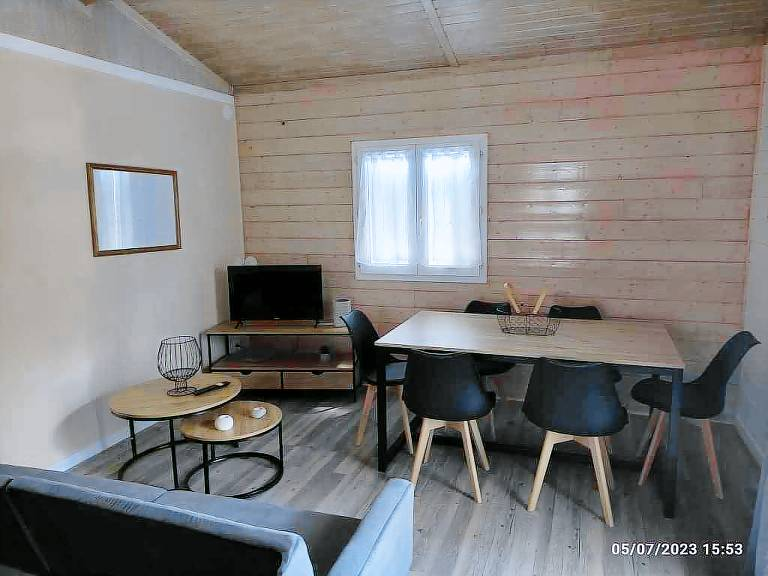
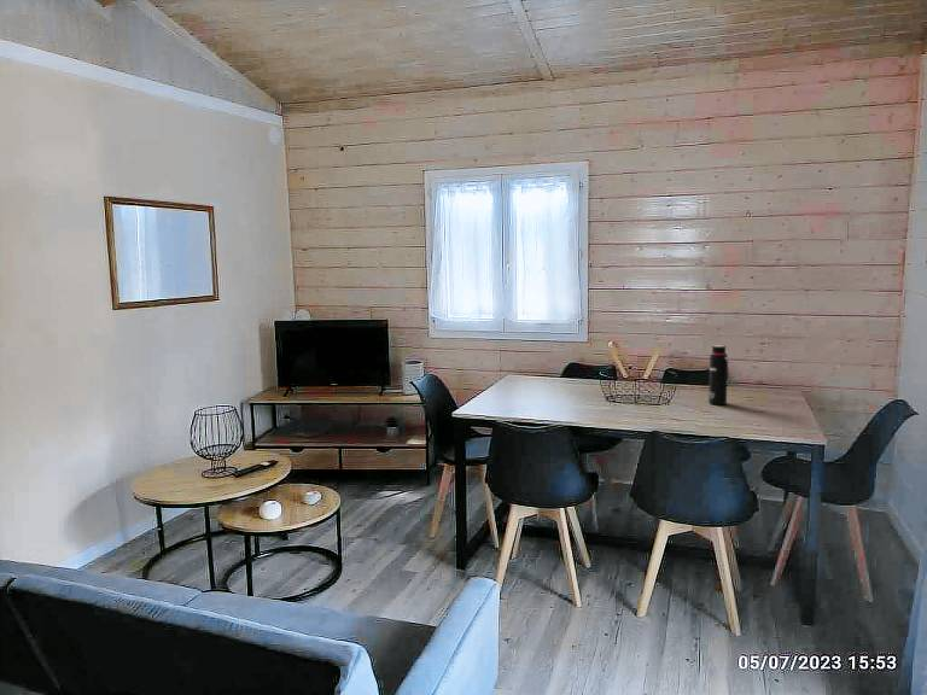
+ water bottle (719, 374)
